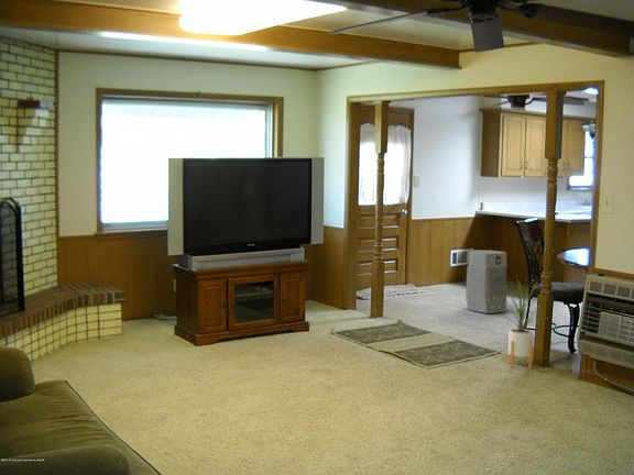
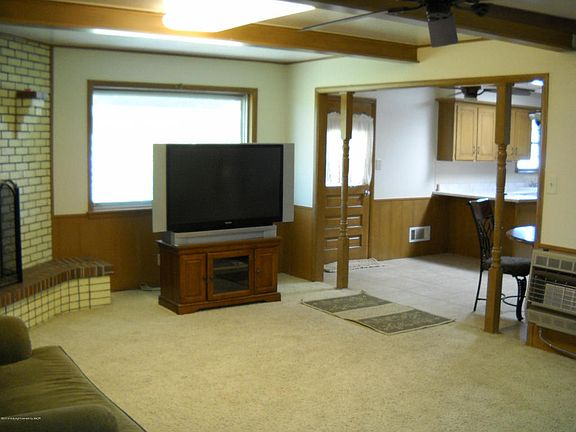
- house plant (523, 320)
- air purifier (485, 280)
